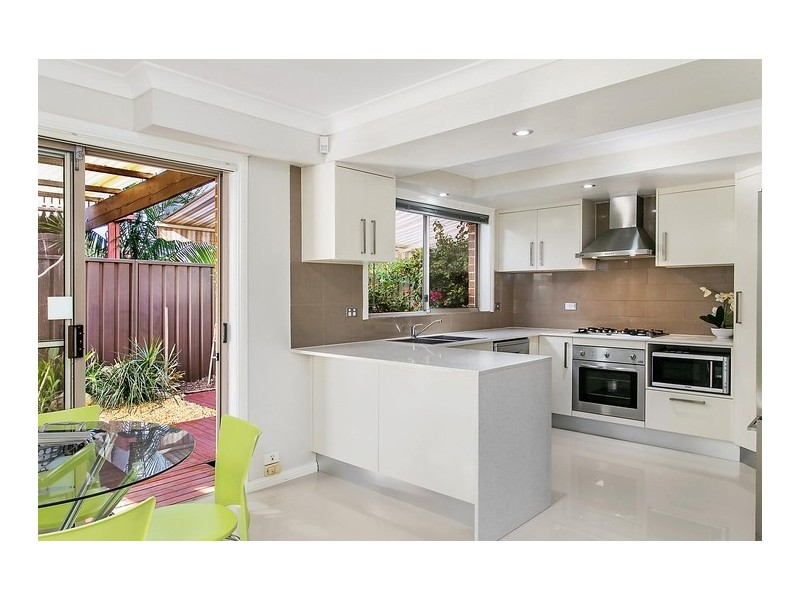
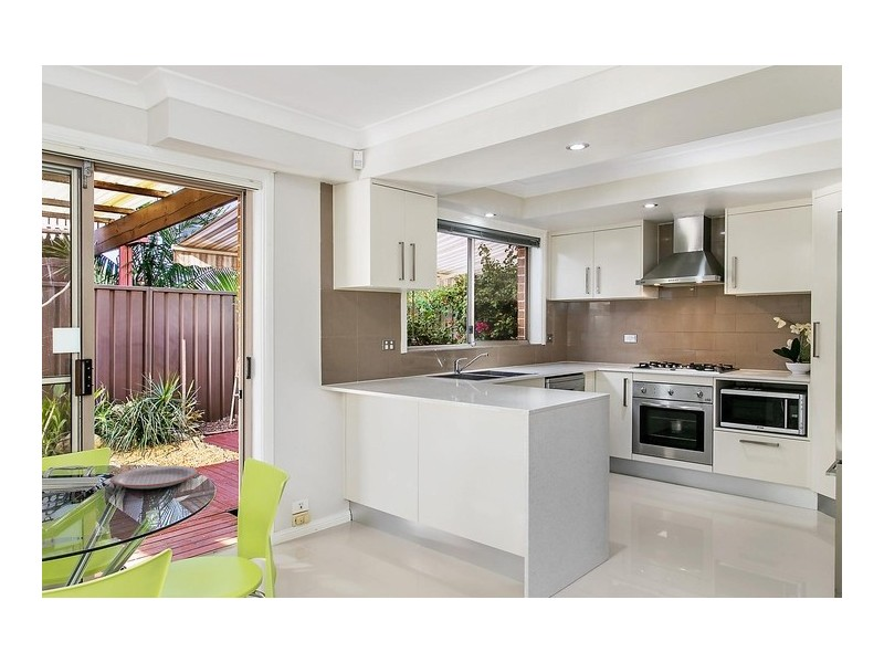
+ plate (155, 477)
